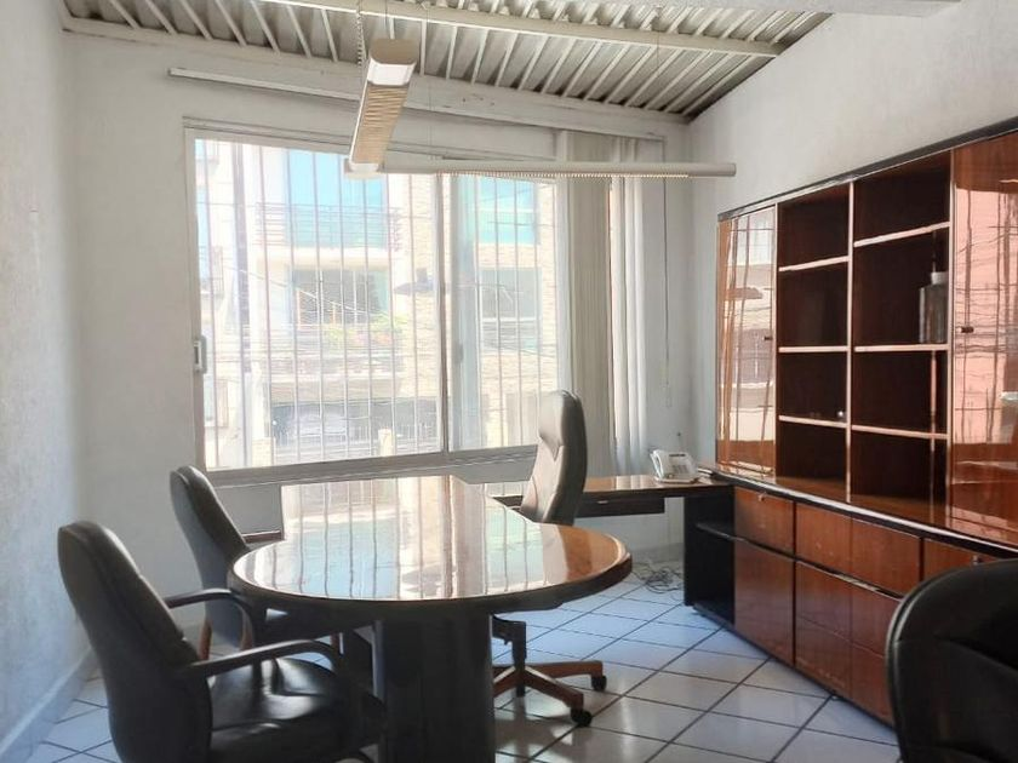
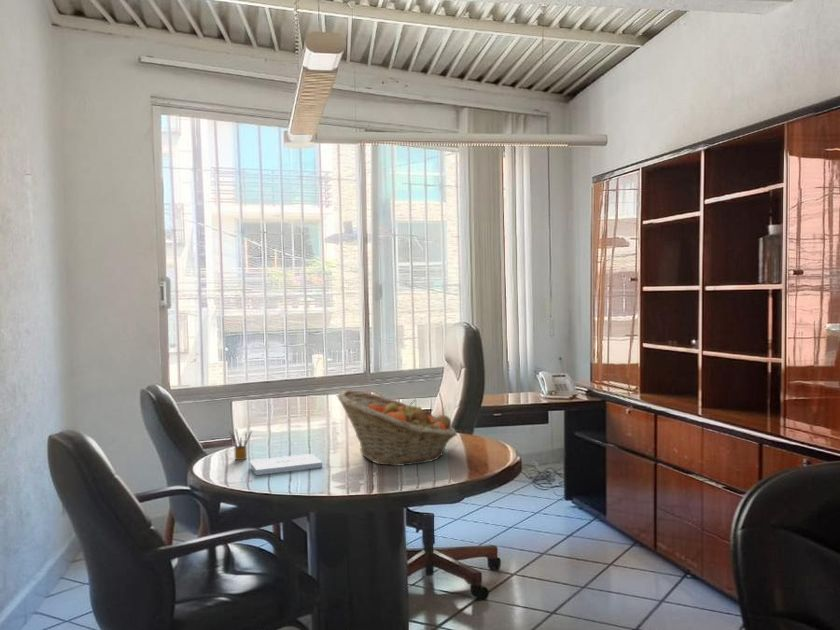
+ notepad (285, 463)
+ fruit basket (396, 423)
+ pencil box (241, 444)
